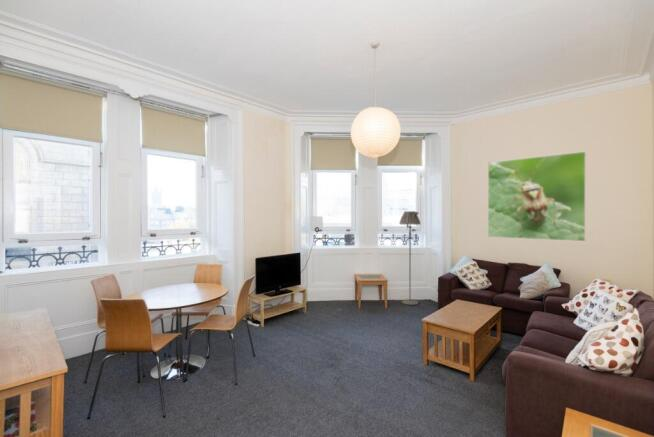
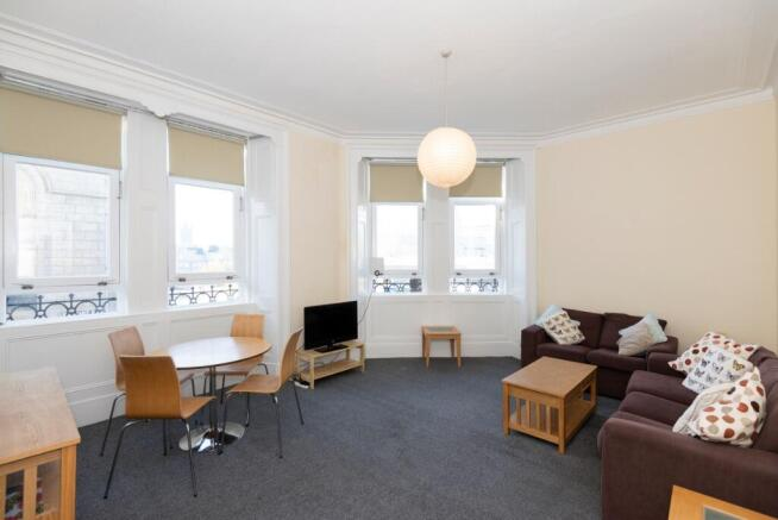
- floor lamp (409, 257)
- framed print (532, 198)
